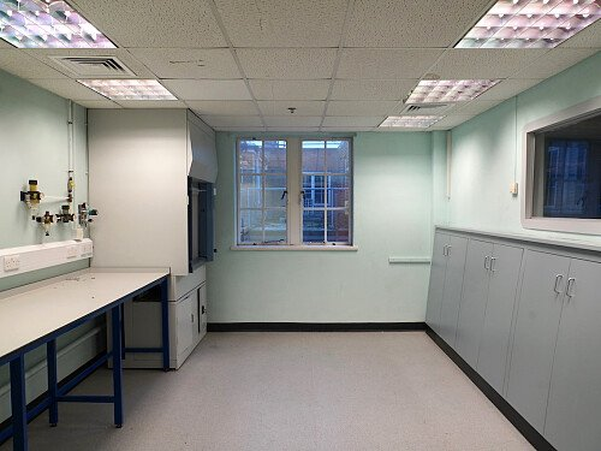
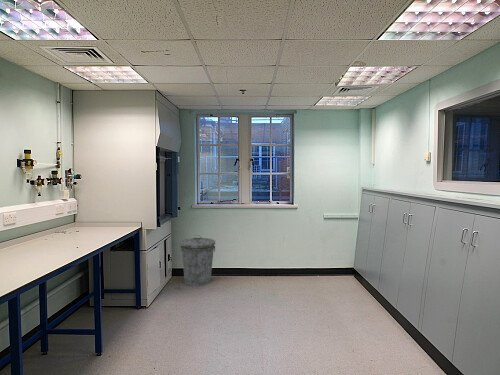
+ trash can (197, 258)
